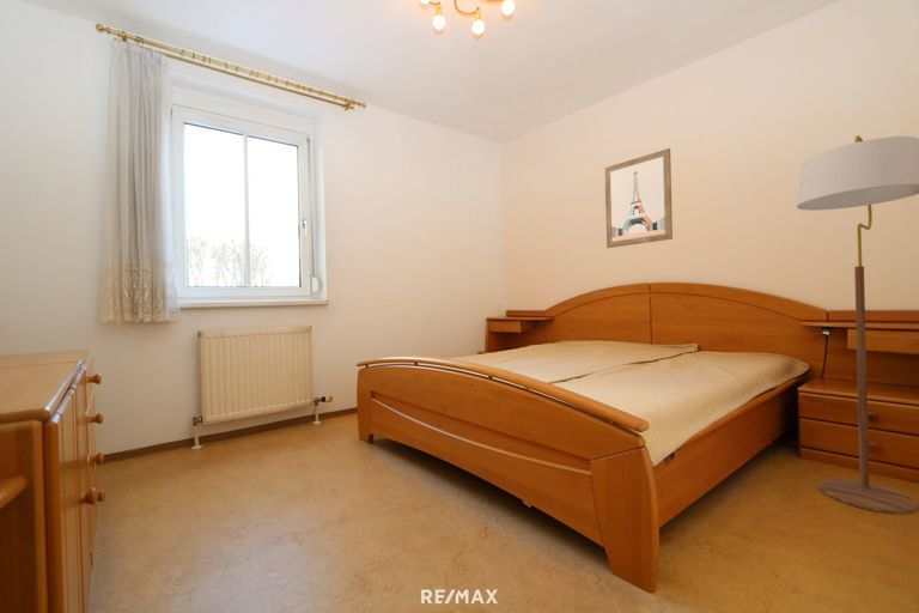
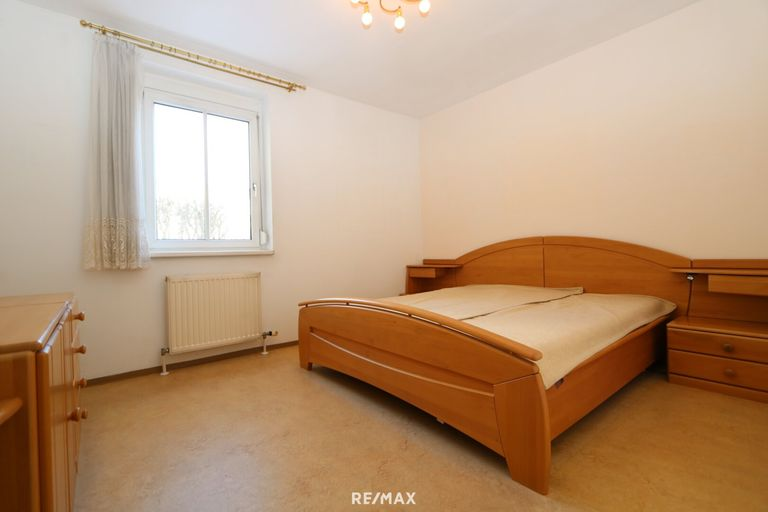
- floor lamp (862, 315)
- wall art (637, 201)
